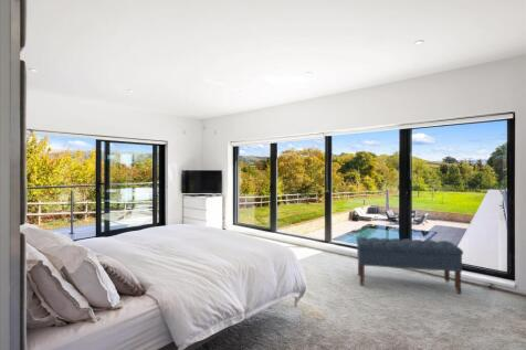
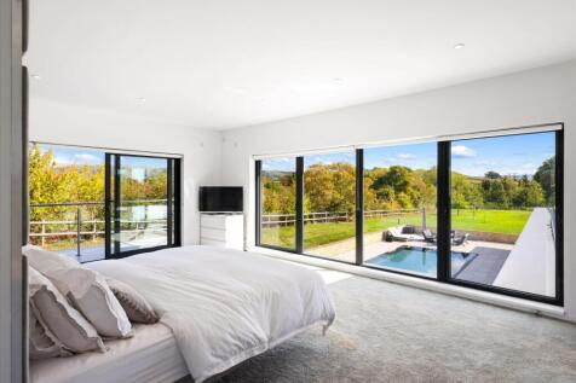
- bench (404, 262)
